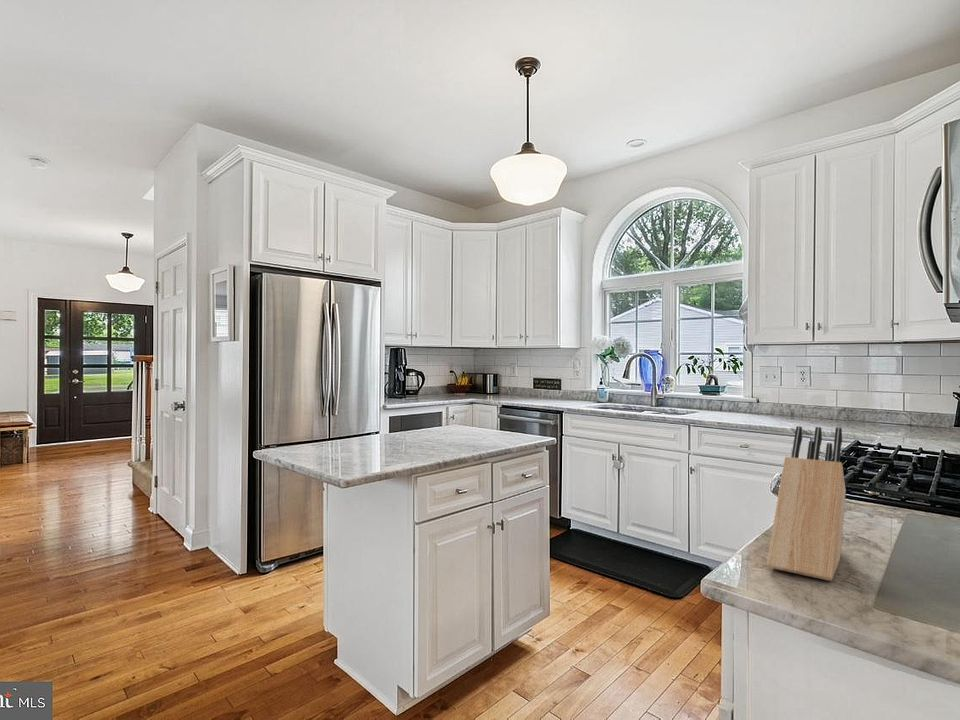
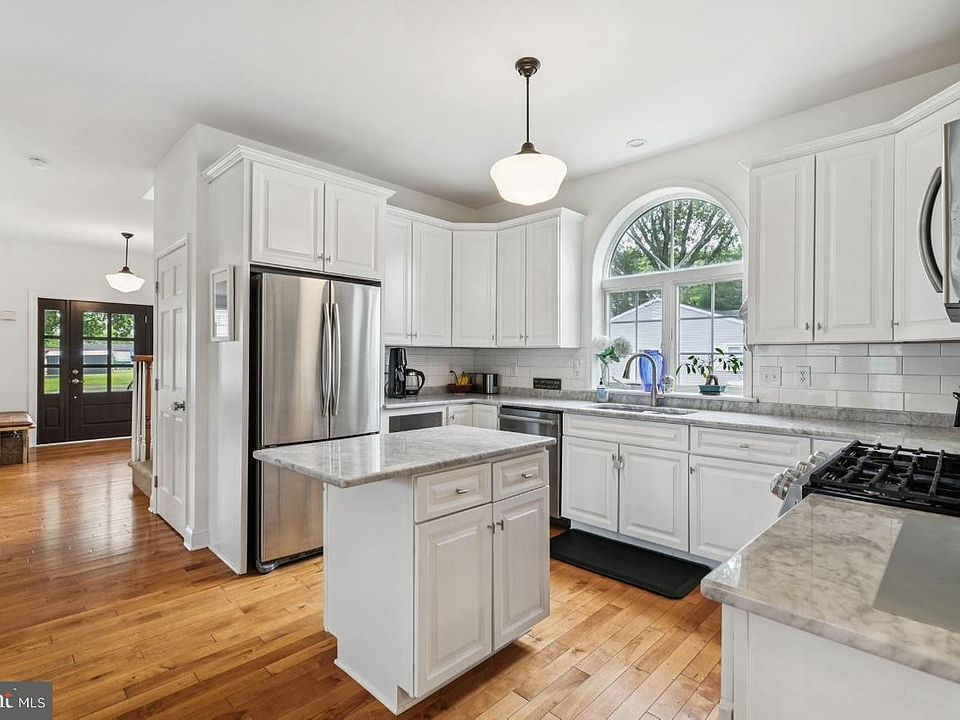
- knife block (810, 492)
